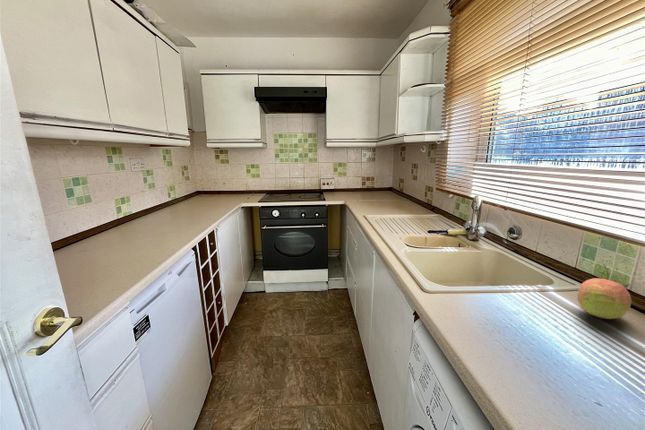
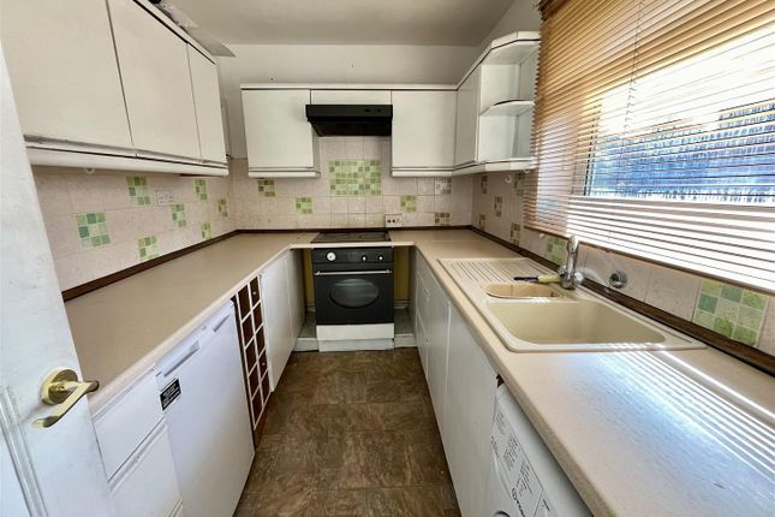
- fruit (602, 298)
